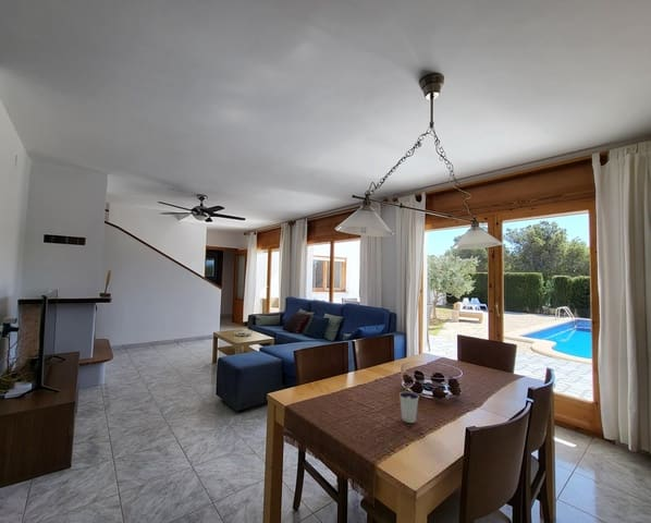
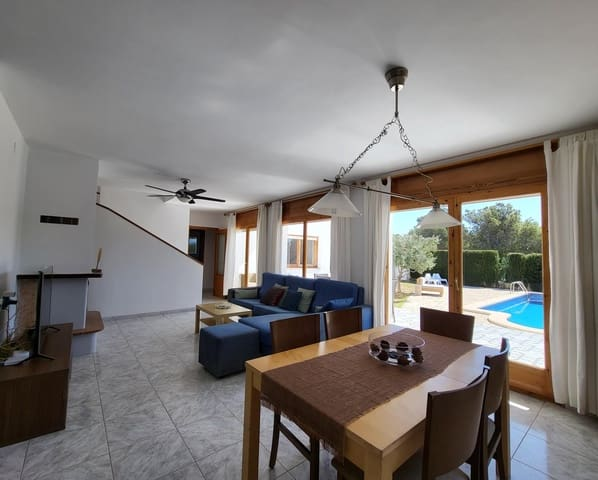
- dixie cup (408, 408)
